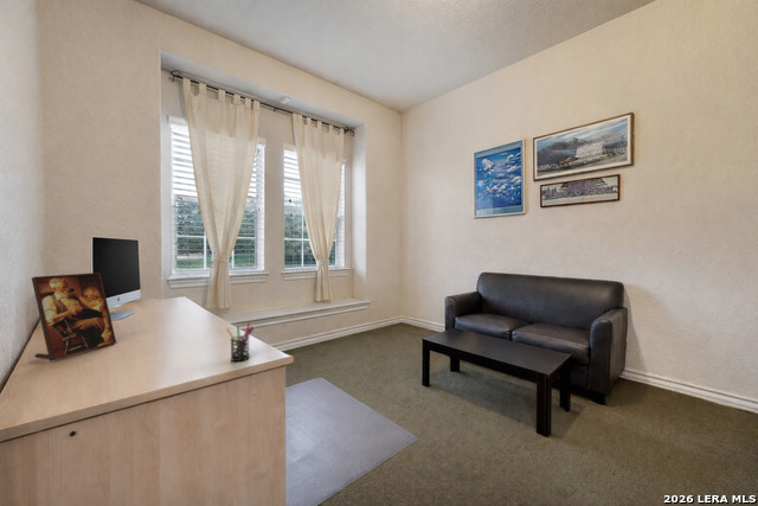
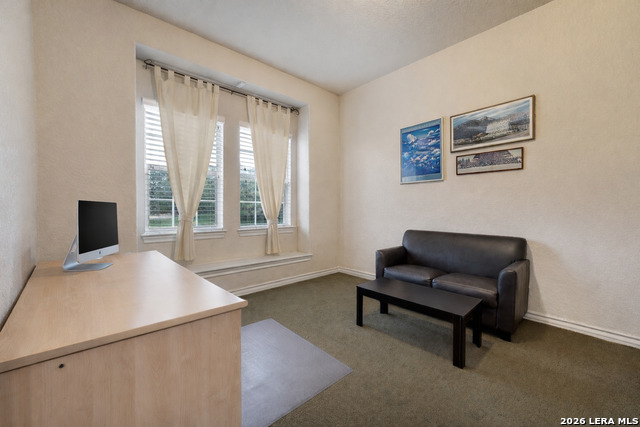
- pen holder (240, 340)
- picture frame (76, 313)
